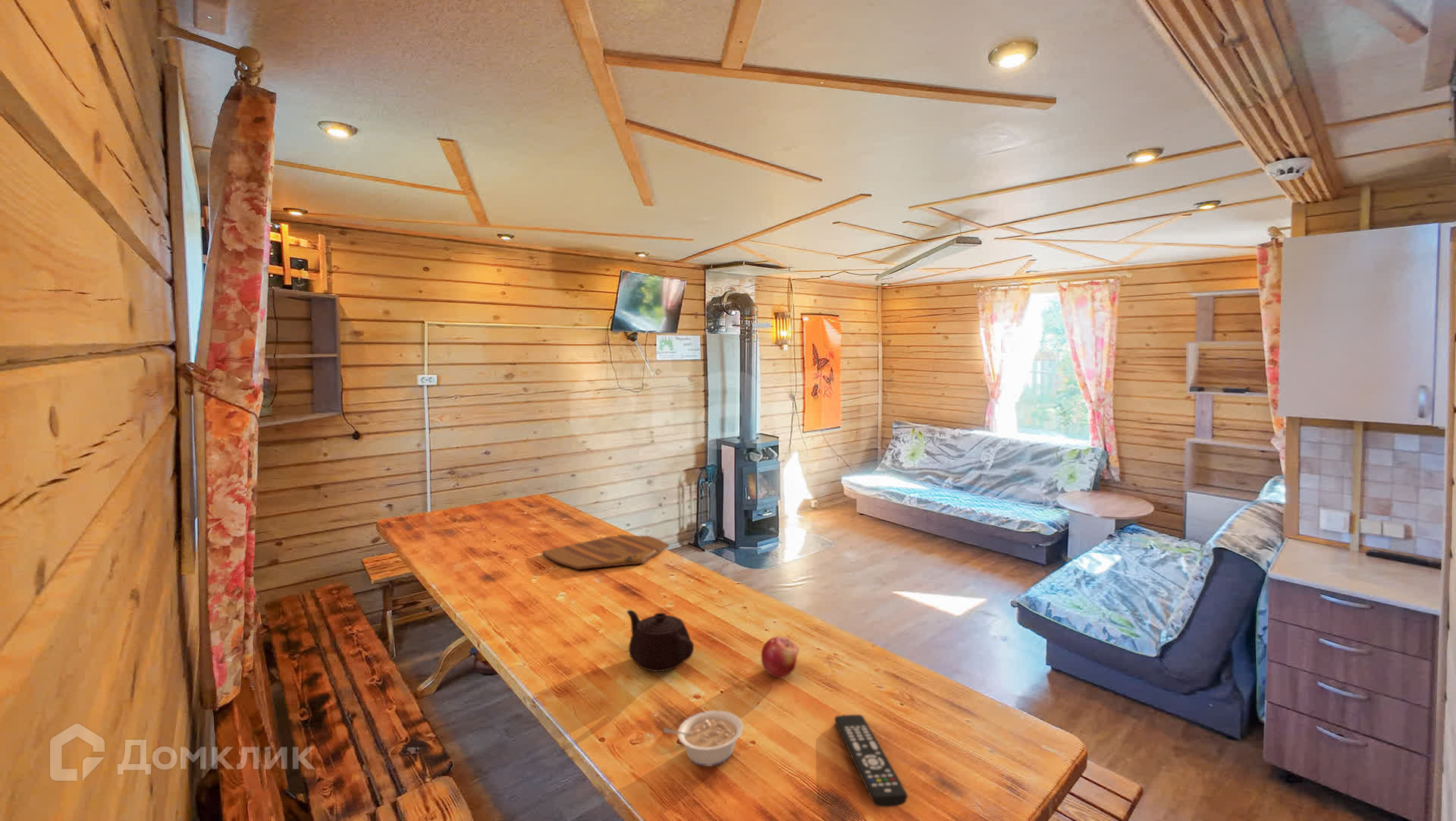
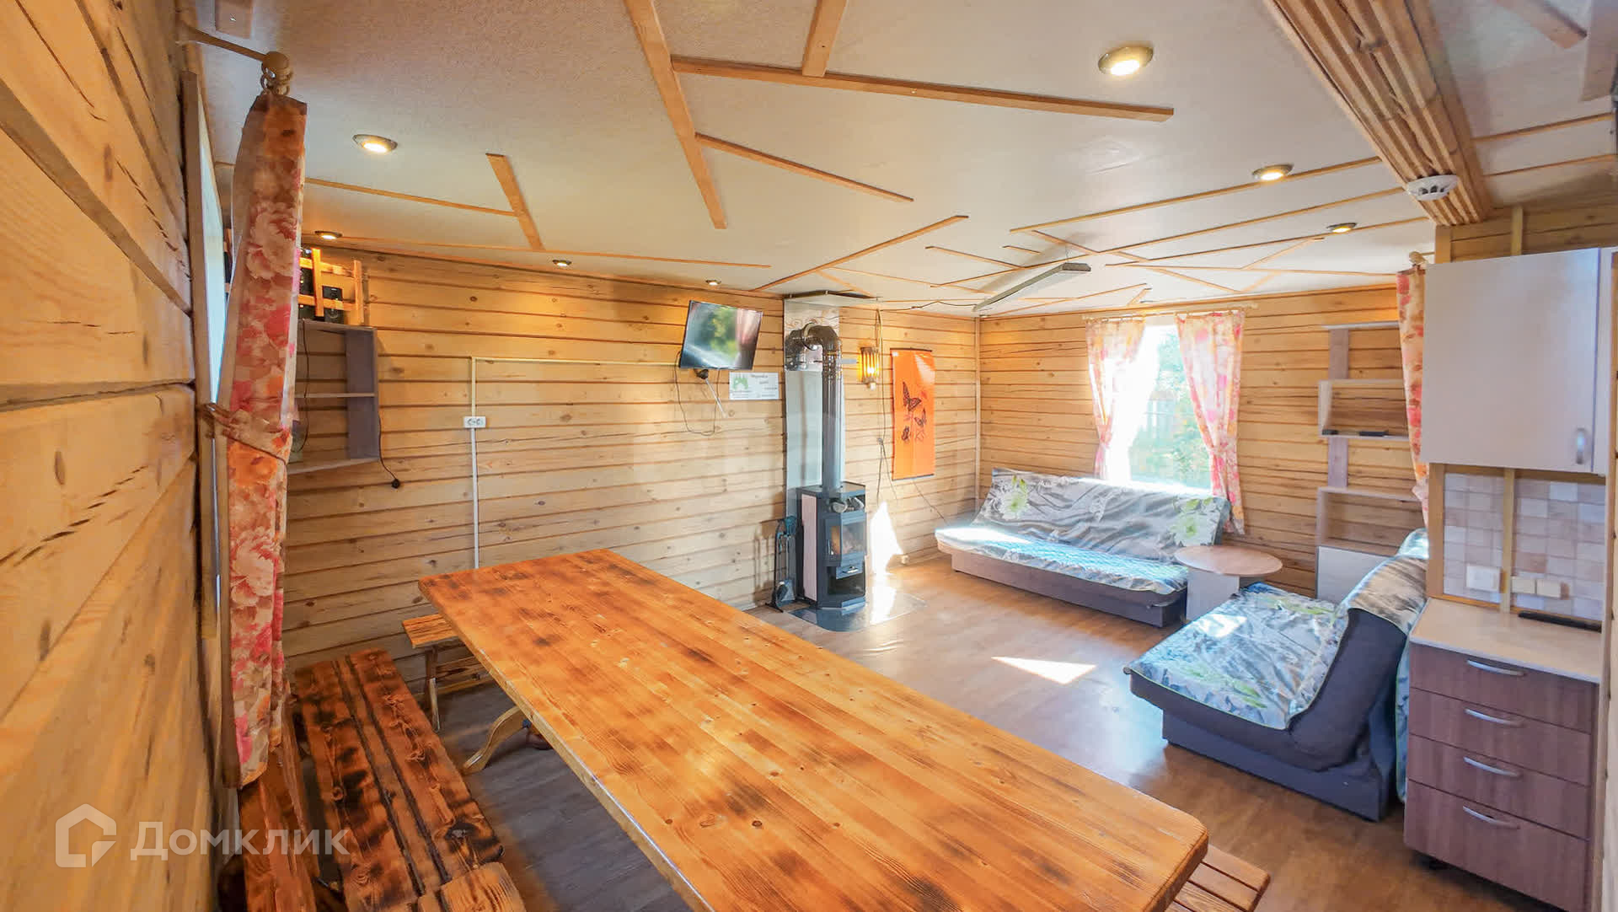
- legume (708, 739)
- remote control (867, 756)
- cutting board (614, 549)
- fruit (780, 655)
- teapot (658, 637)
